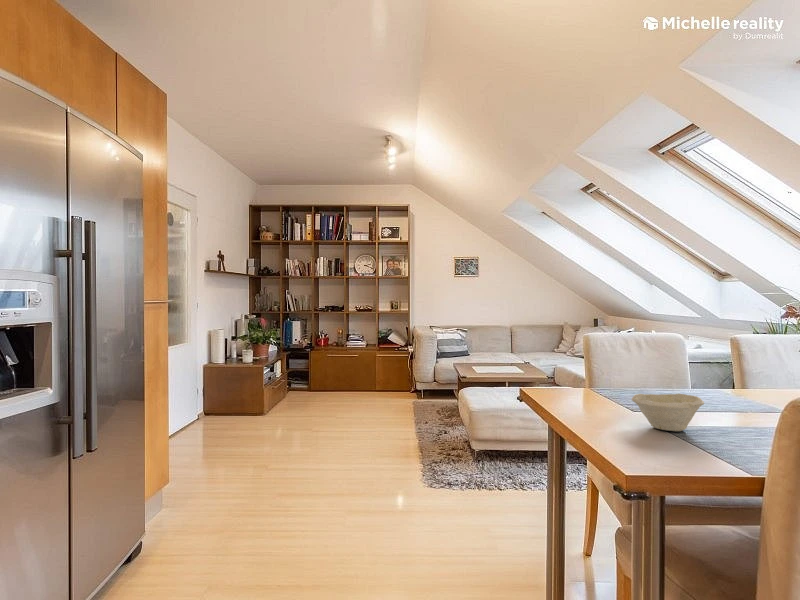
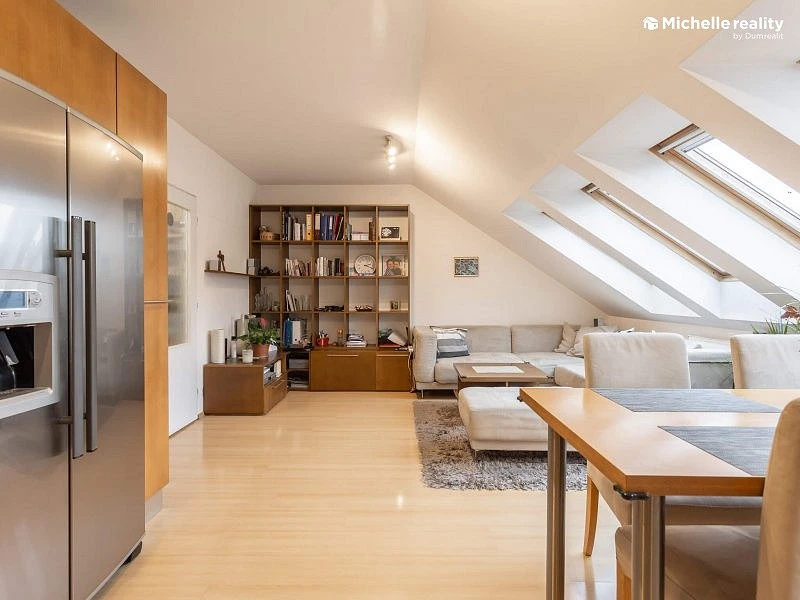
- bowl (666, 411)
